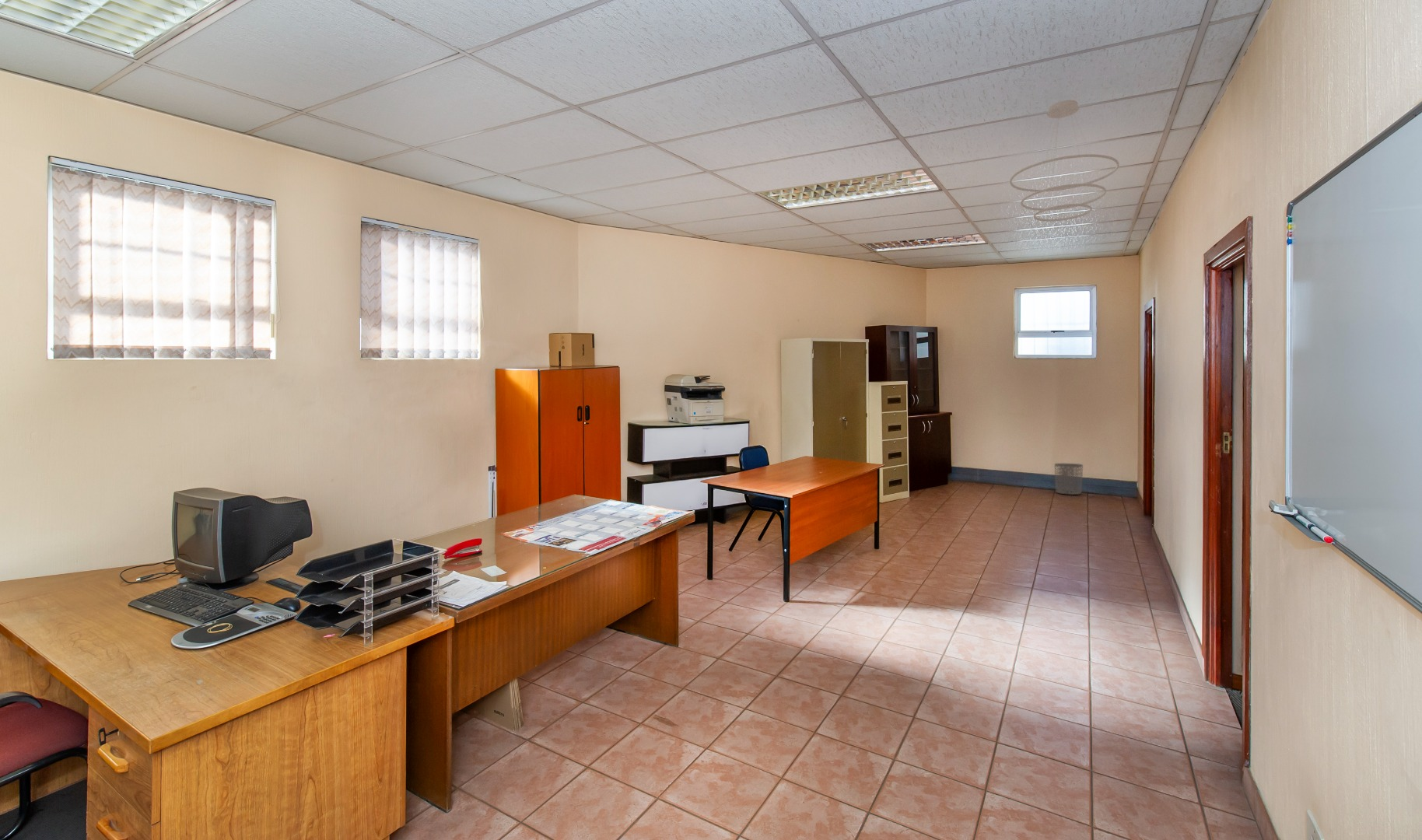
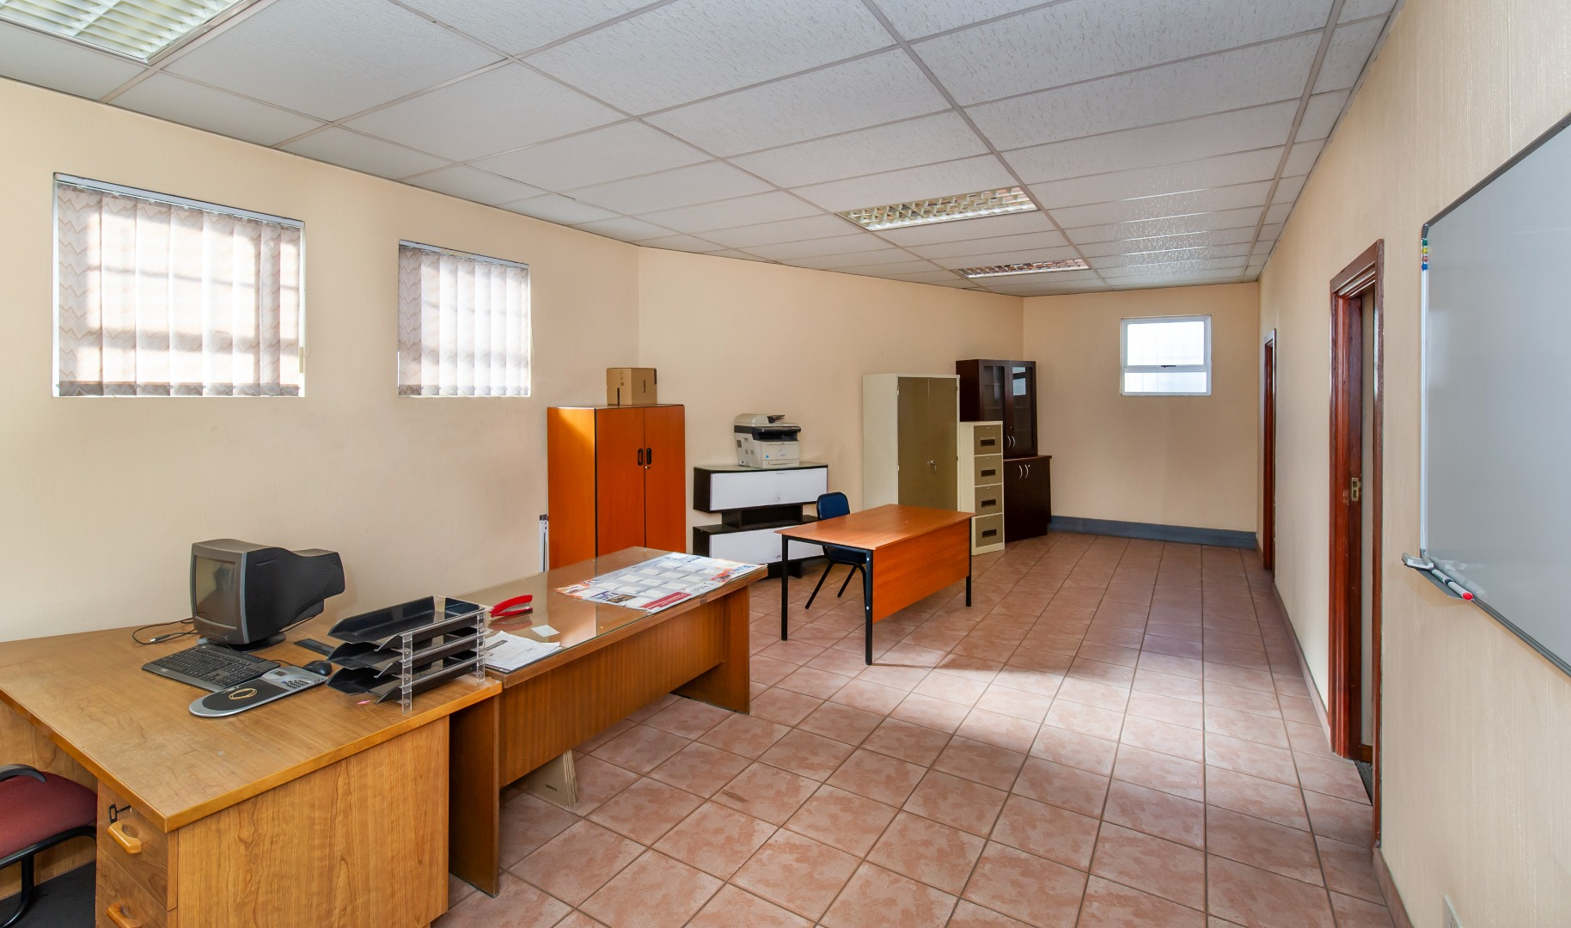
- ceiling light fixture (1062, 159)
- waste bin (1068, 478)
